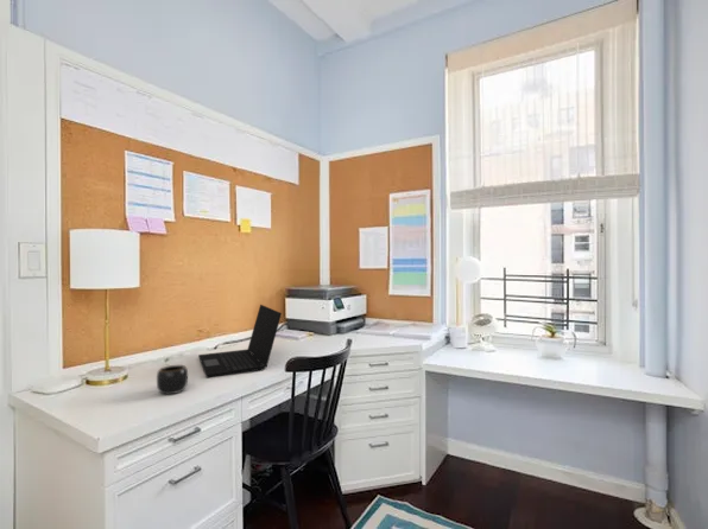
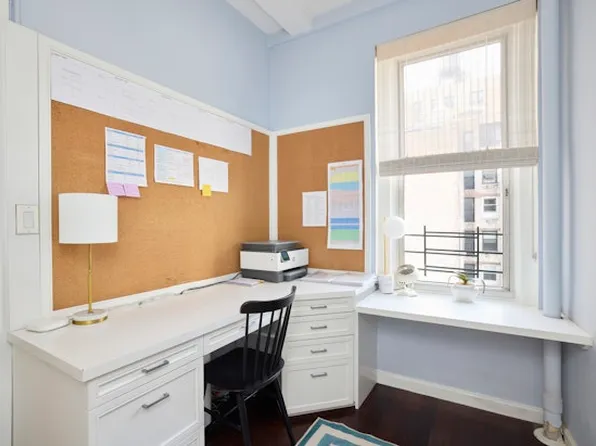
- mug (175, 378)
- laptop (249, 340)
